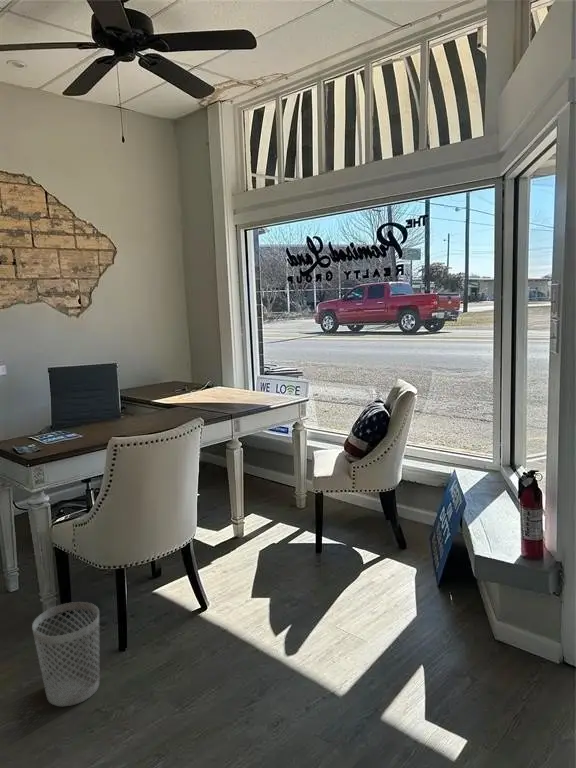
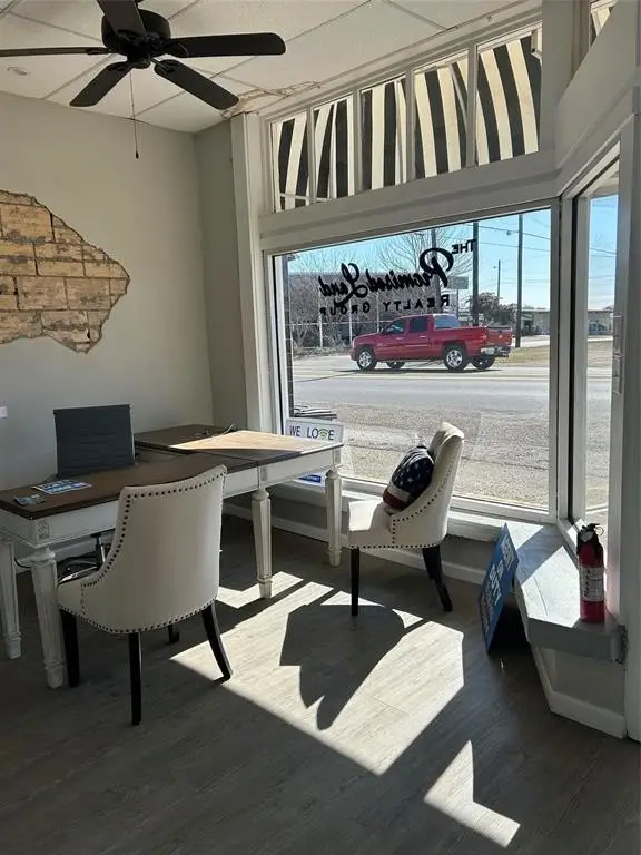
- wastebasket (69, 654)
